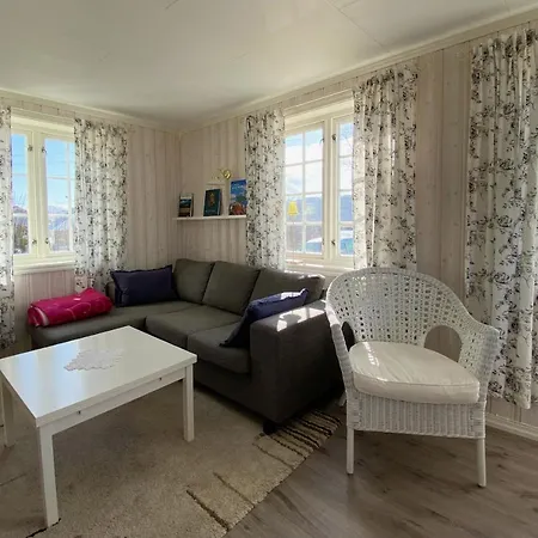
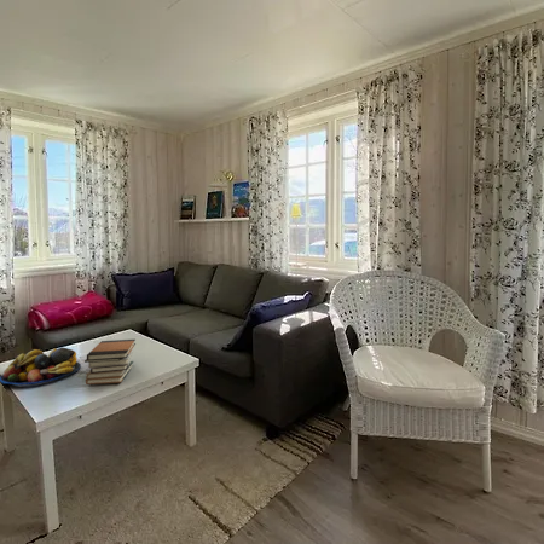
+ fruit bowl (41, 360)
+ book stack (112, 359)
